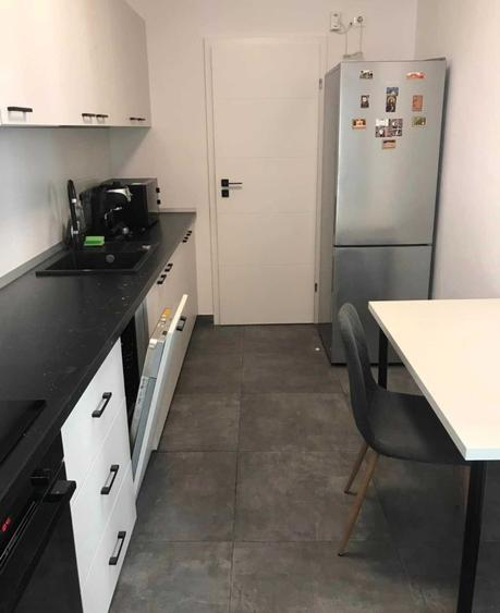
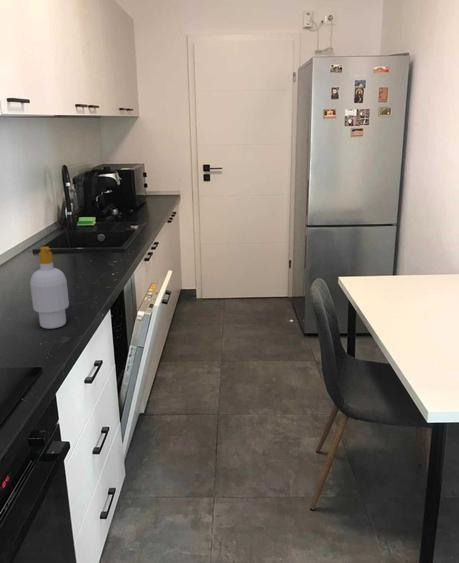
+ soap bottle (49, 287)
